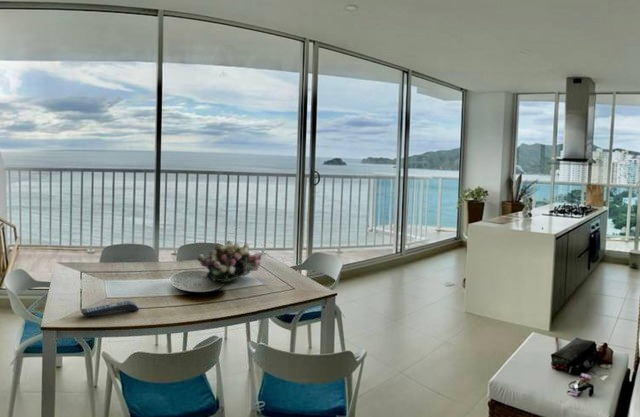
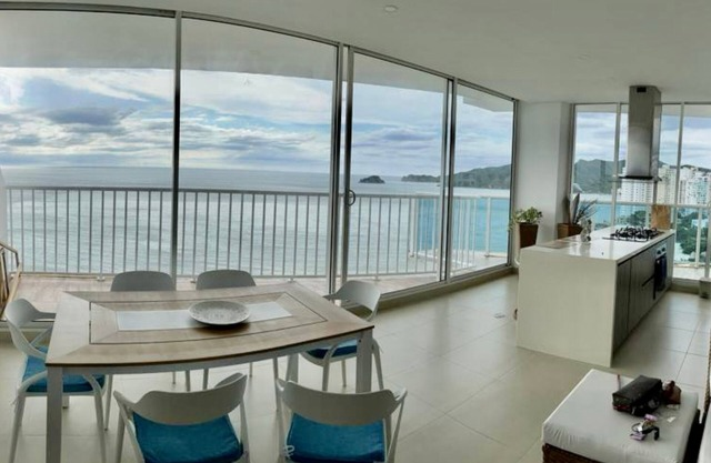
- remote control (110, 308)
- flower arrangement (229, 260)
